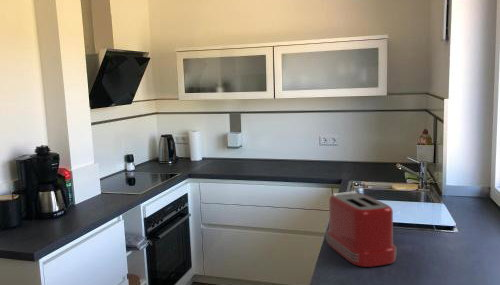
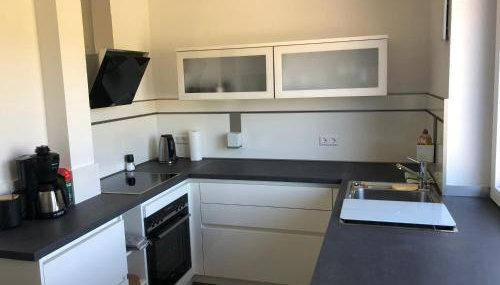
- toaster (359, 225)
